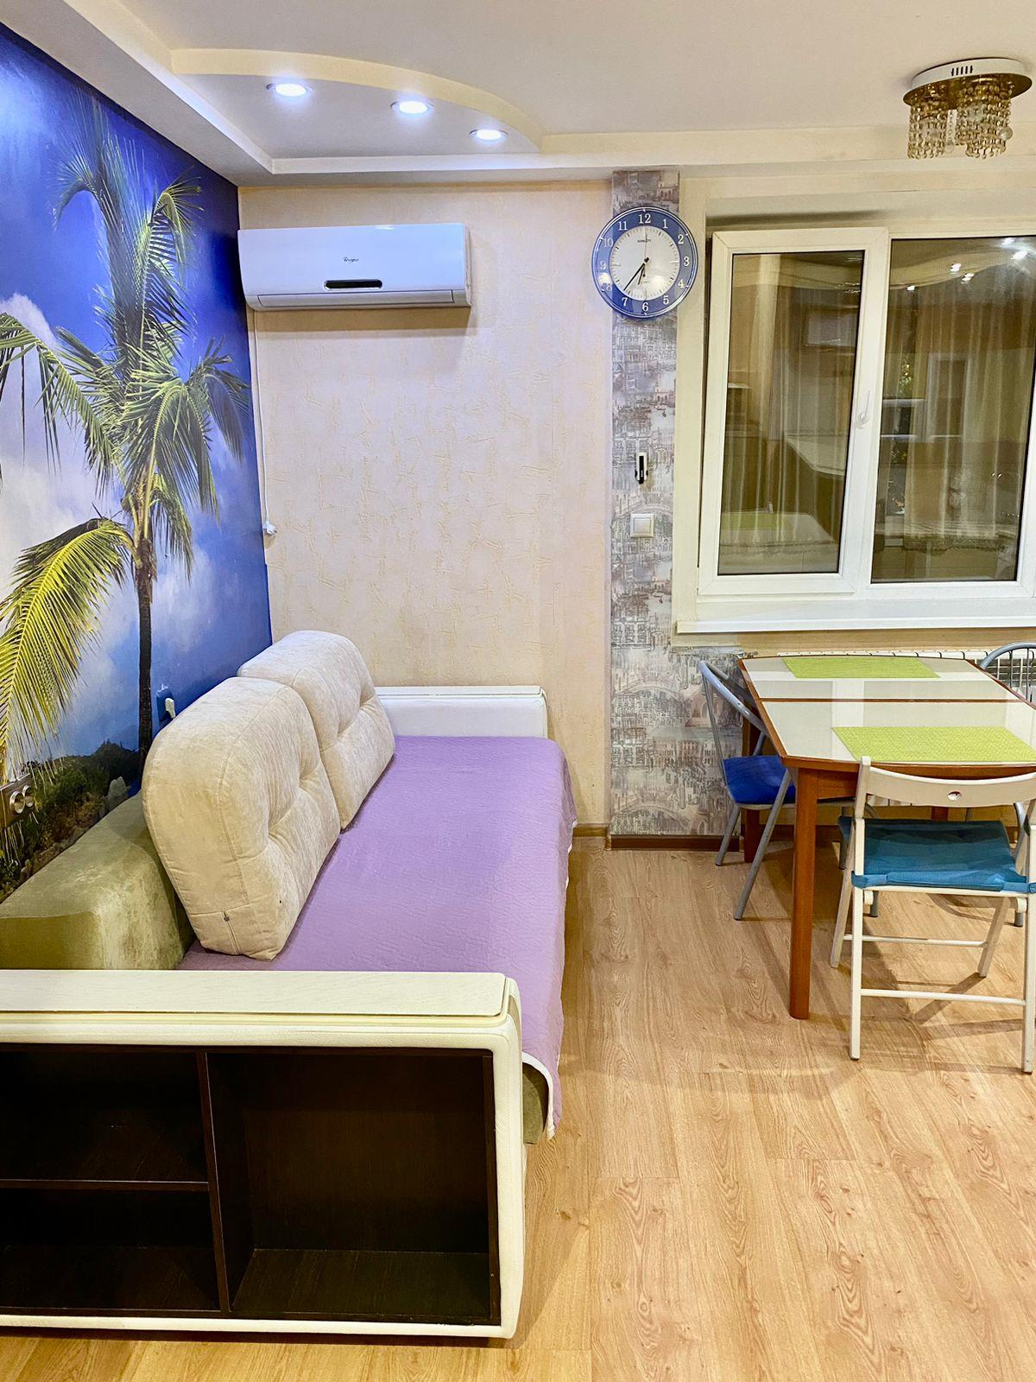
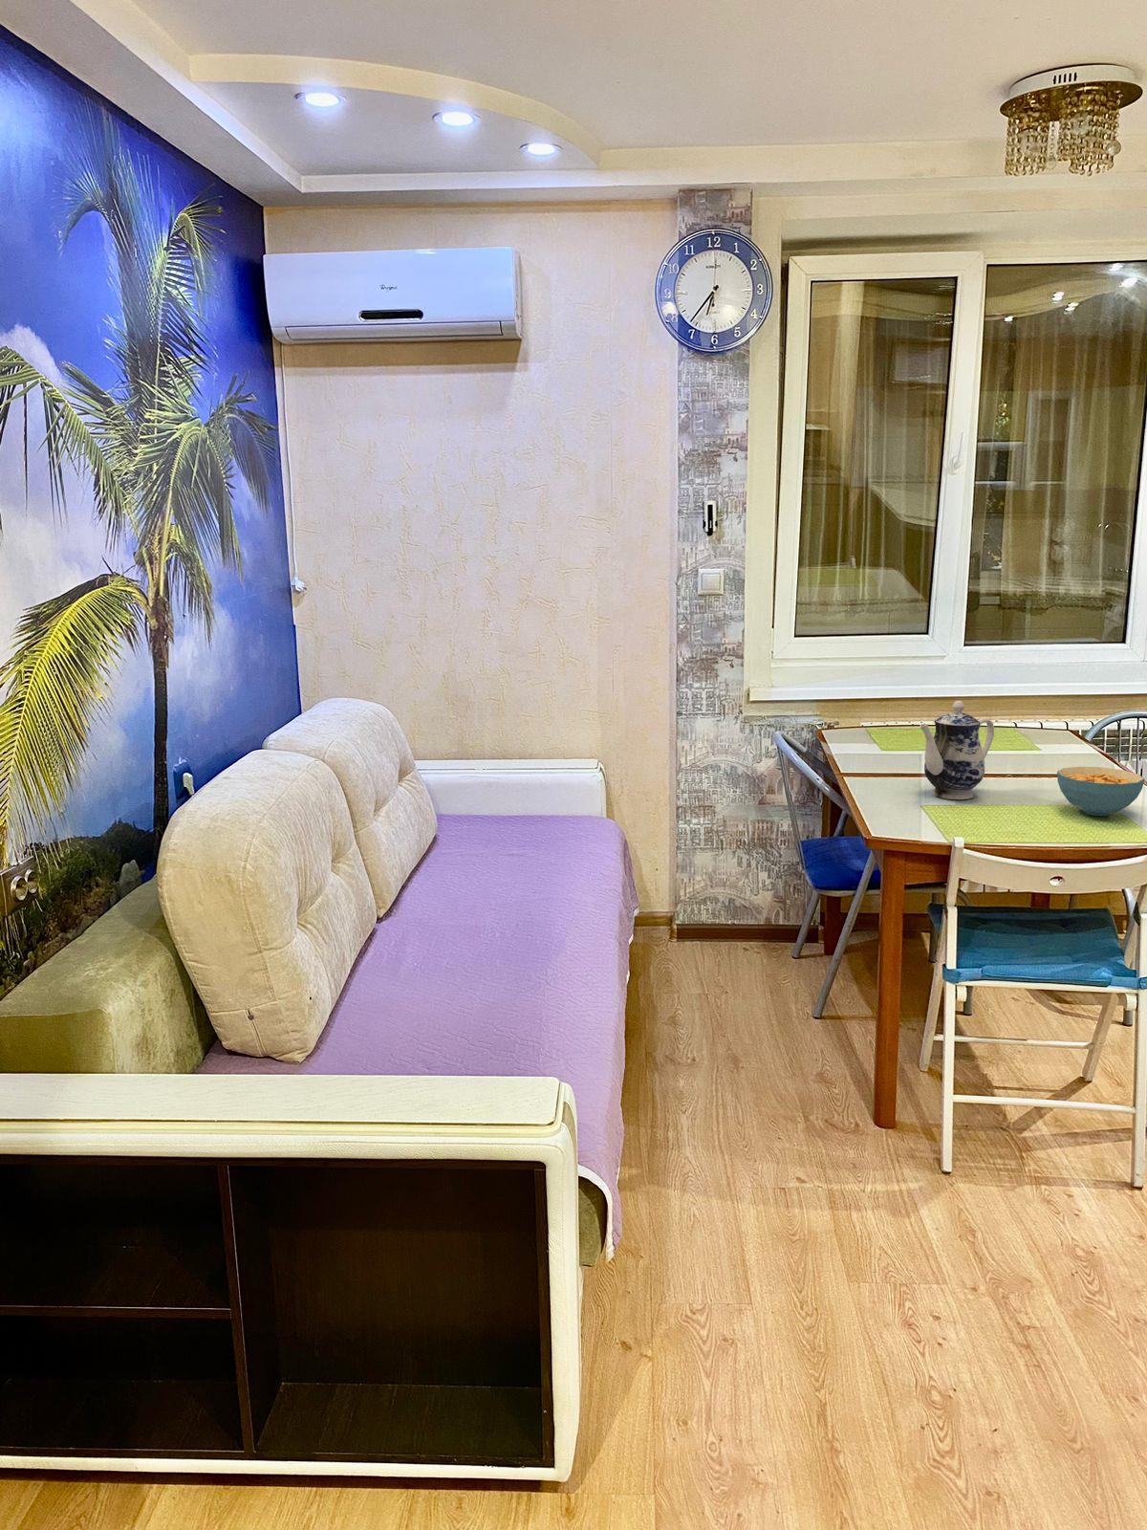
+ teapot (955, 748)
+ cereal bowl (1099, 794)
